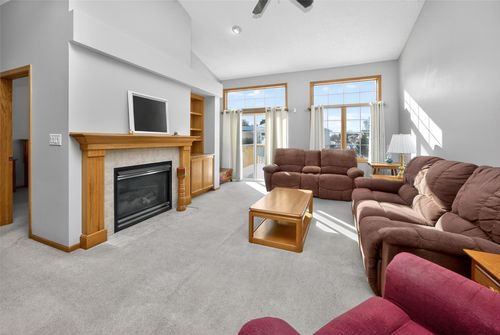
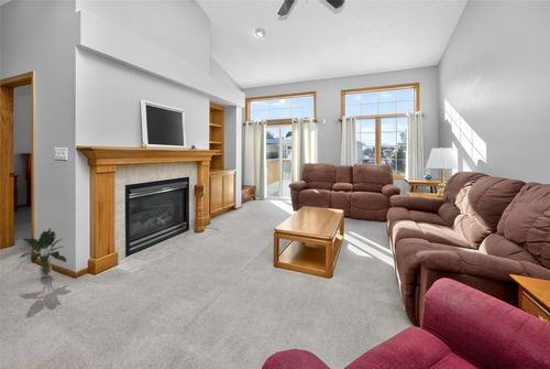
+ potted plant (44, 252)
